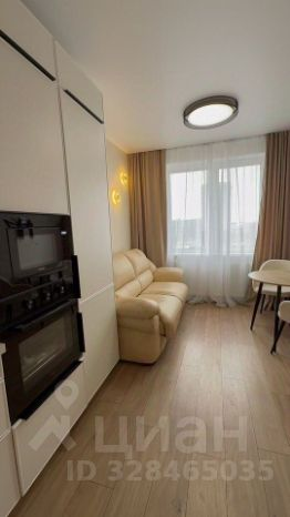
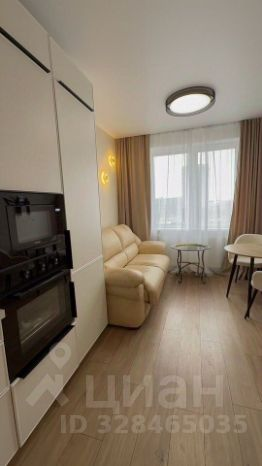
+ side table (190, 263)
